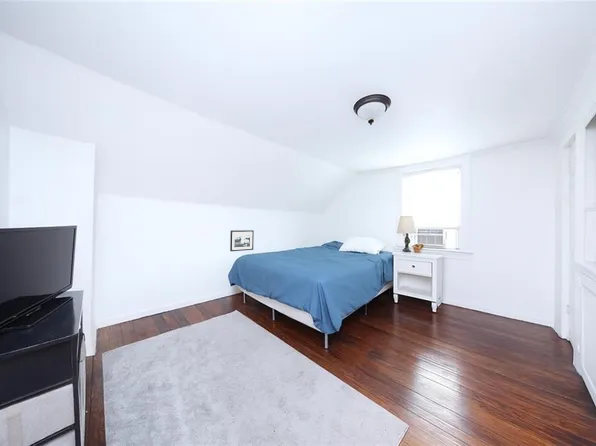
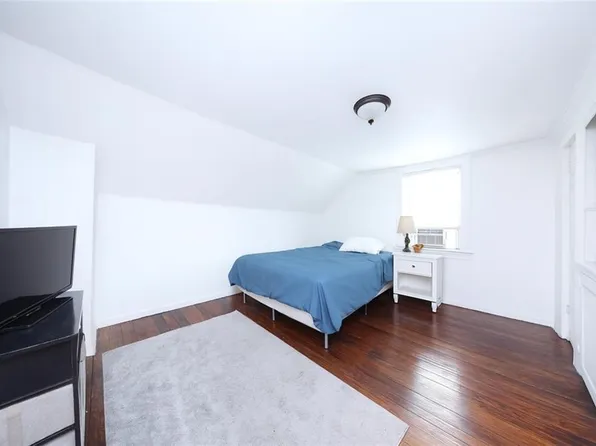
- picture frame (242, 240)
